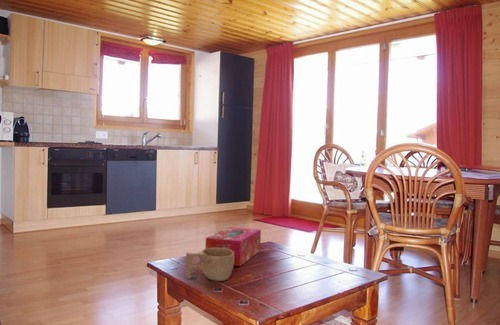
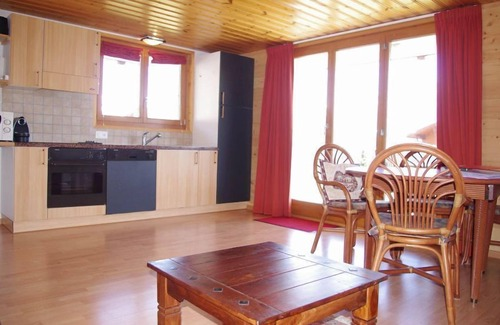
- cup (209, 264)
- tissue box (234, 244)
